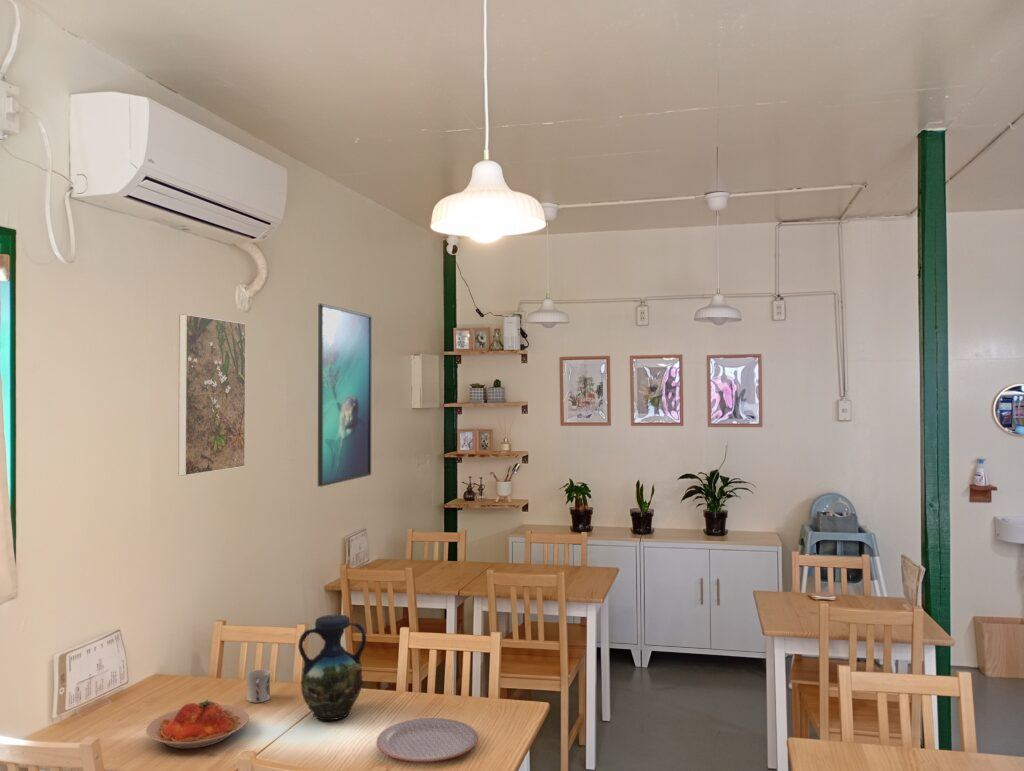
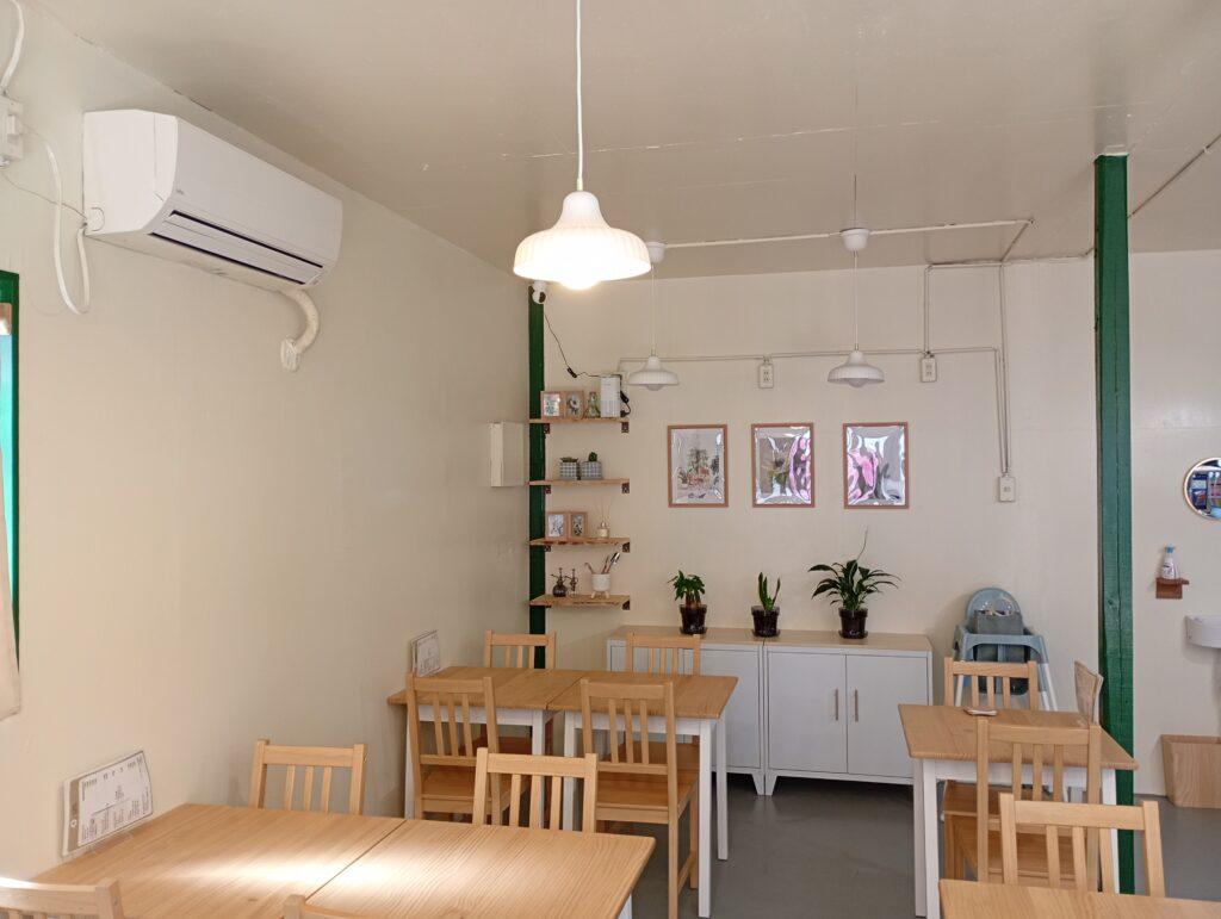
- plate (198, 717)
- cup (258, 687)
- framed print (213, 394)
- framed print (346, 395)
- plate (427, 741)
- vase (332, 666)
